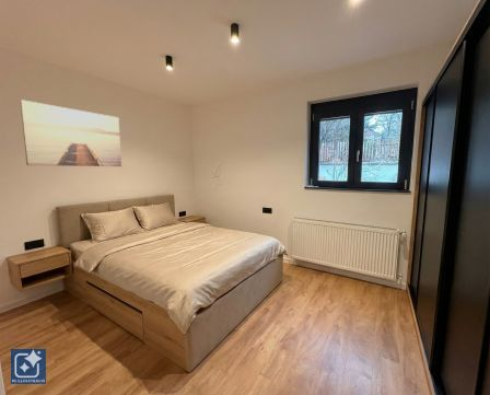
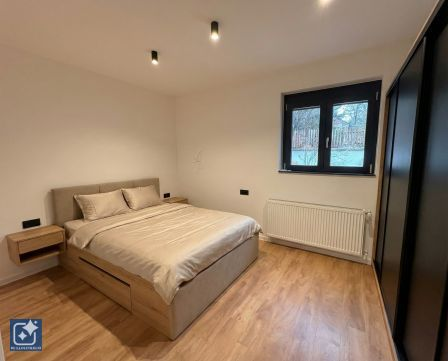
- wall art (78, 138)
